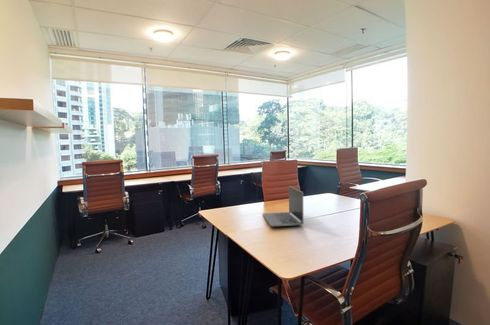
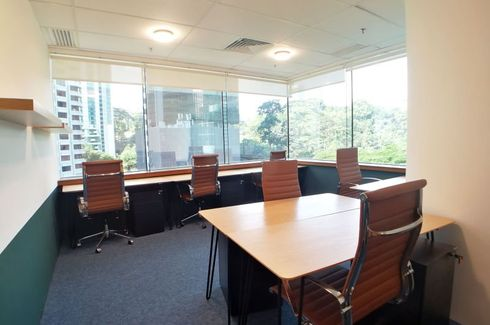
- laptop (281, 212)
